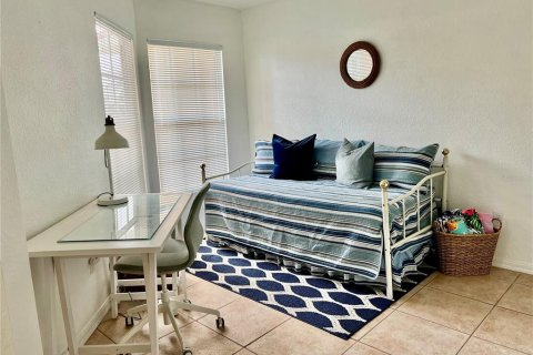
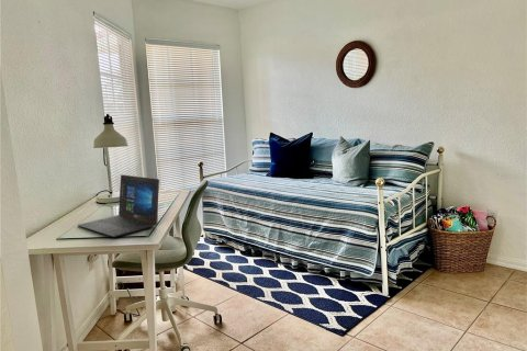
+ laptop (120, 203)
